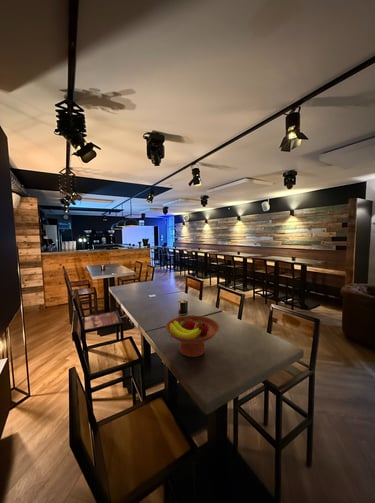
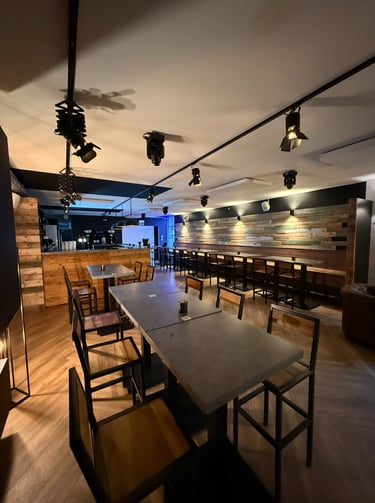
- fruit bowl (192, 333)
